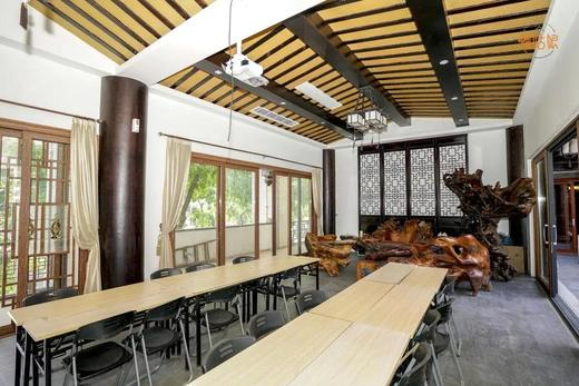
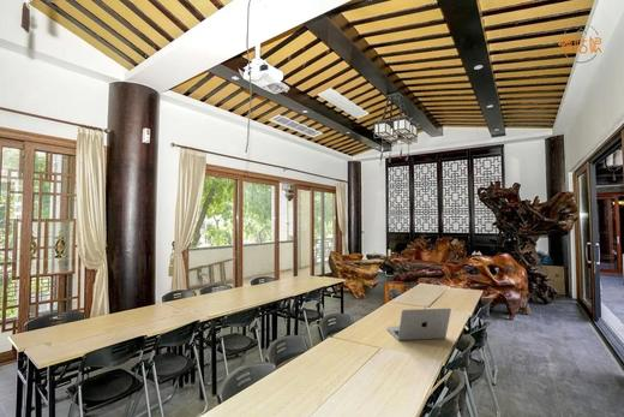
+ laptop (416, 318)
